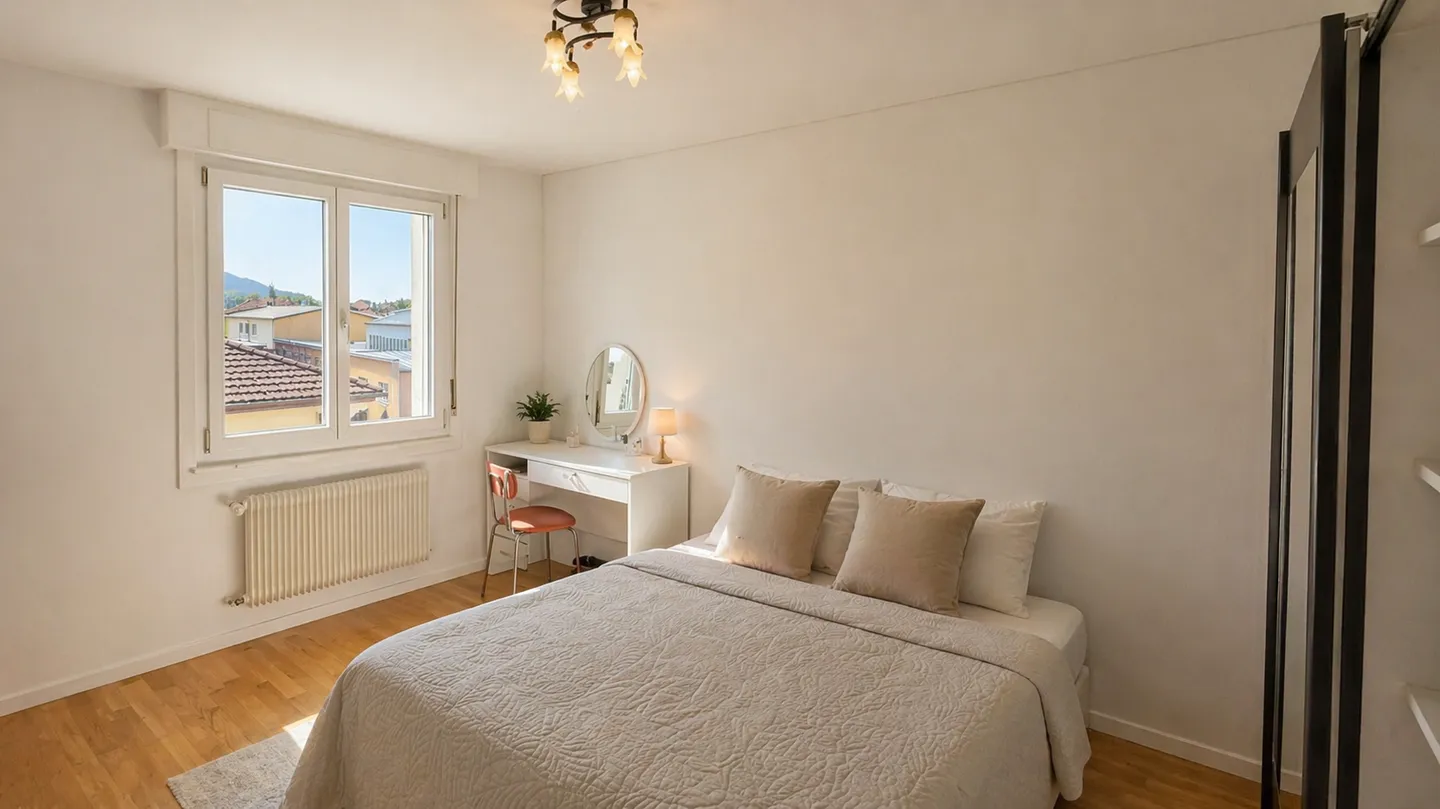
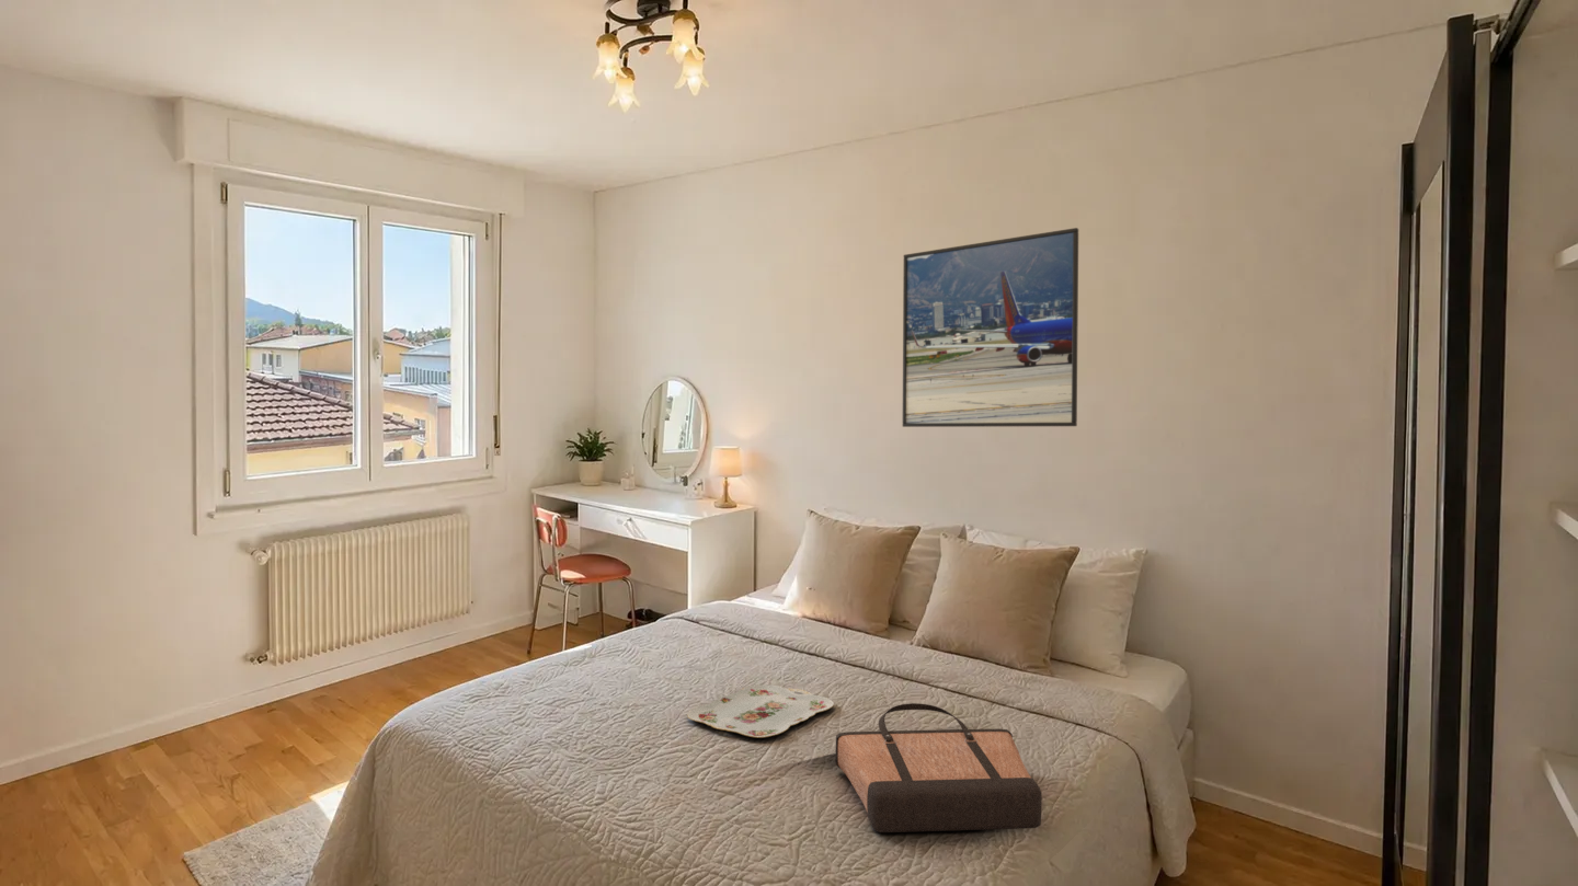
+ serving tray (762, 710)
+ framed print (984, 334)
+ shopping bag (933, 760)
